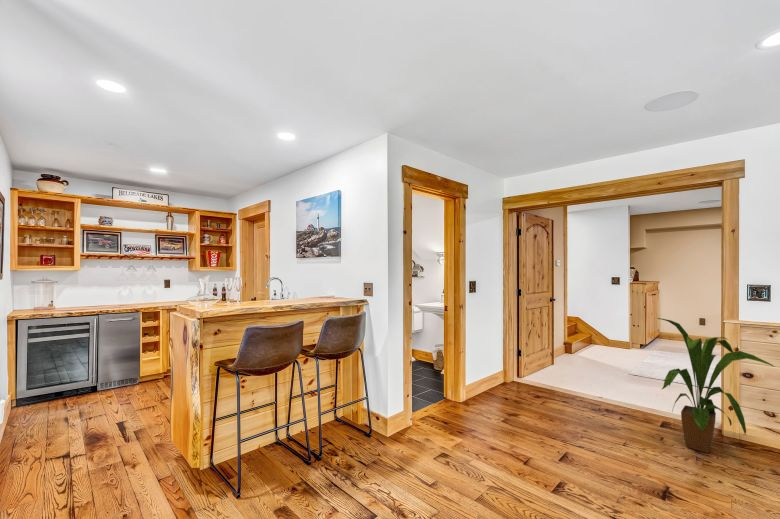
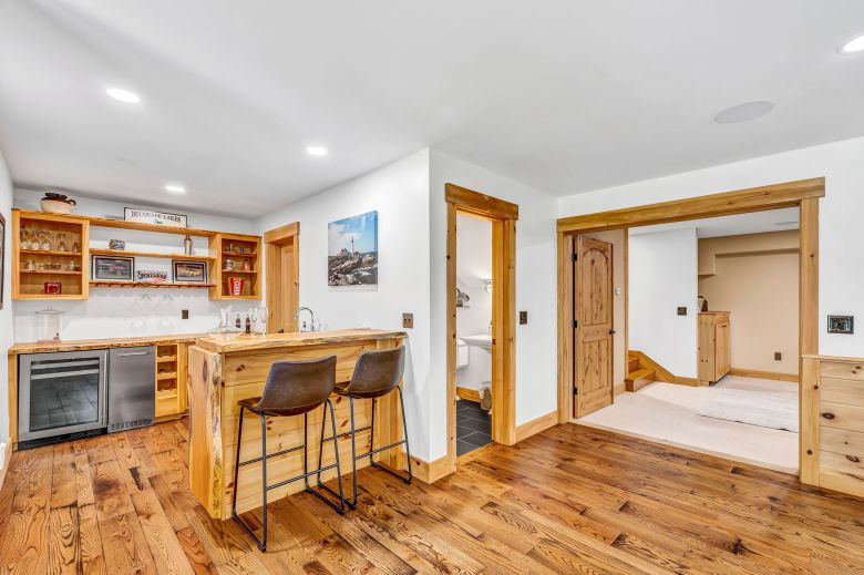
- house plant (713, 387)
